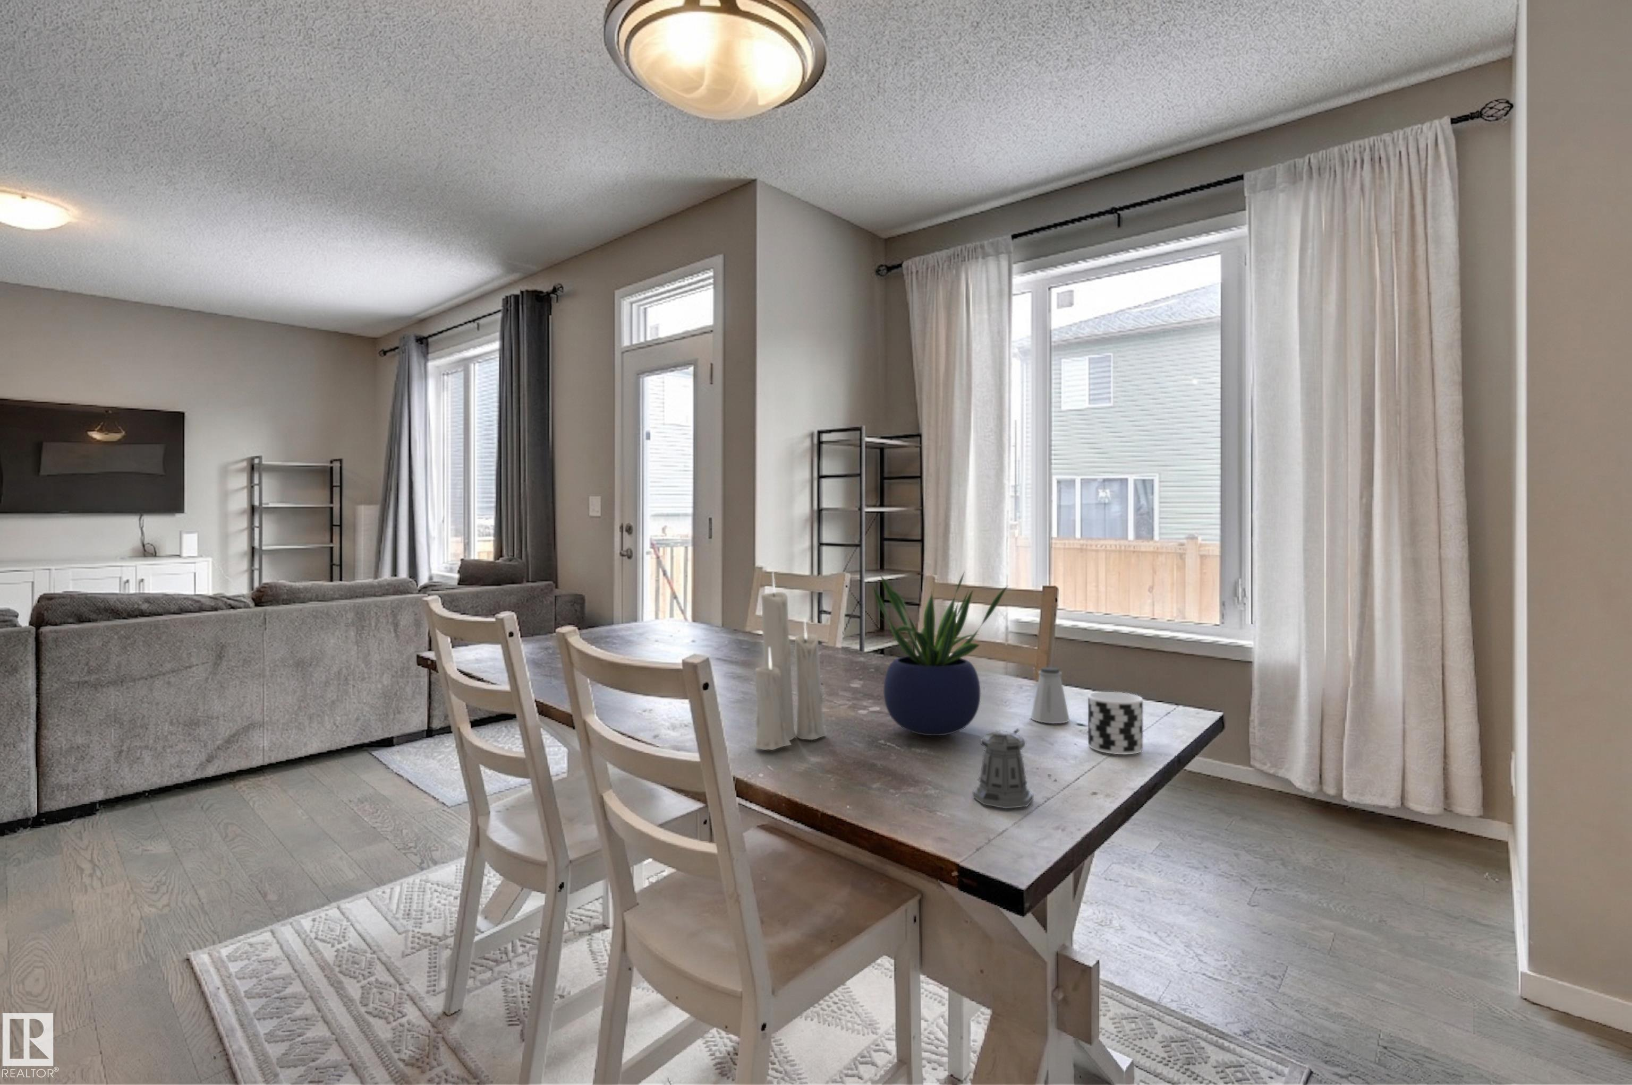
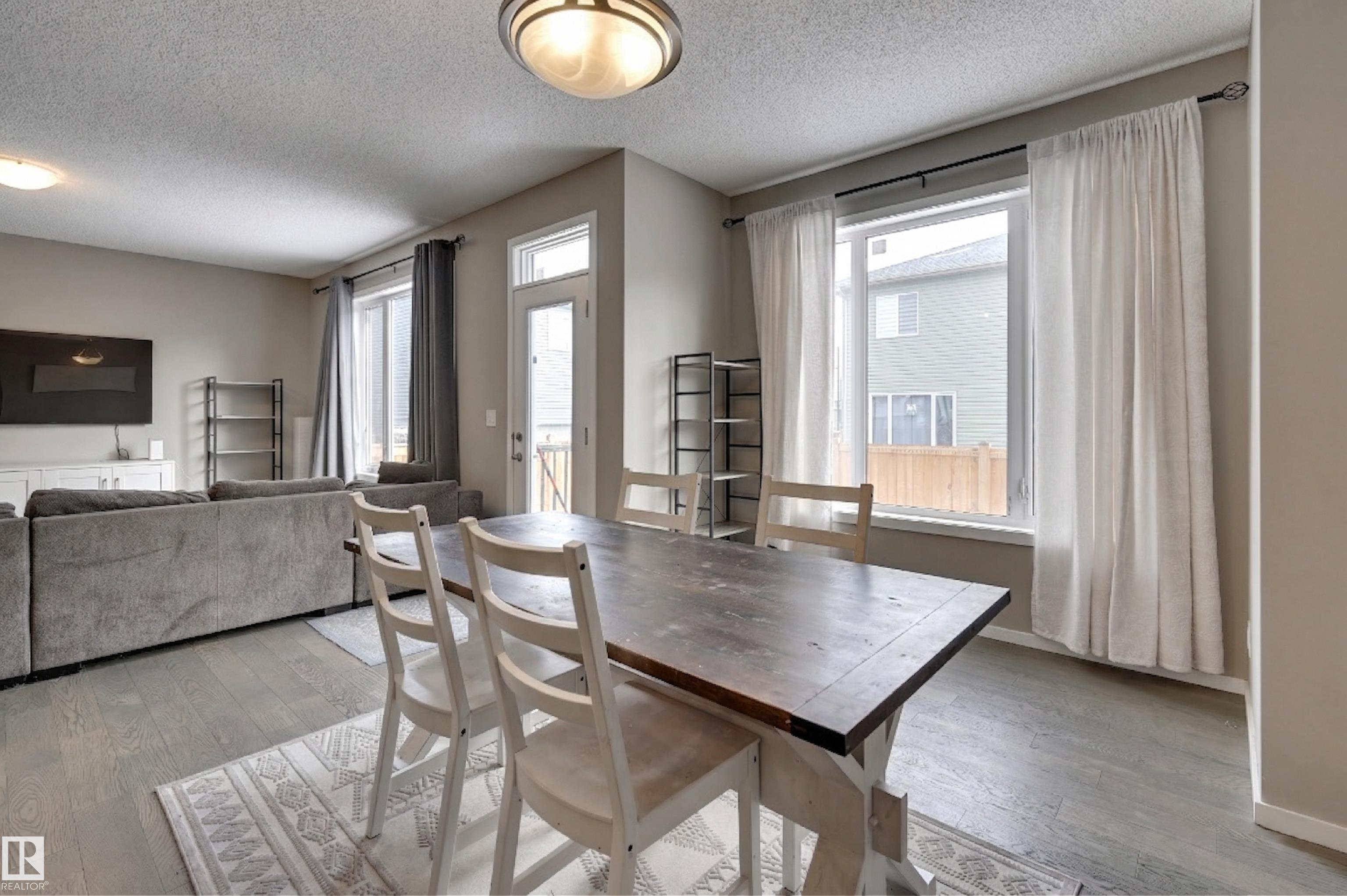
- cup (1120, 721)
- pepper shaker (1006, 762)
- potted plant (939, 654)
- saltshaker (1049, 693)
- candle (785, 651)
